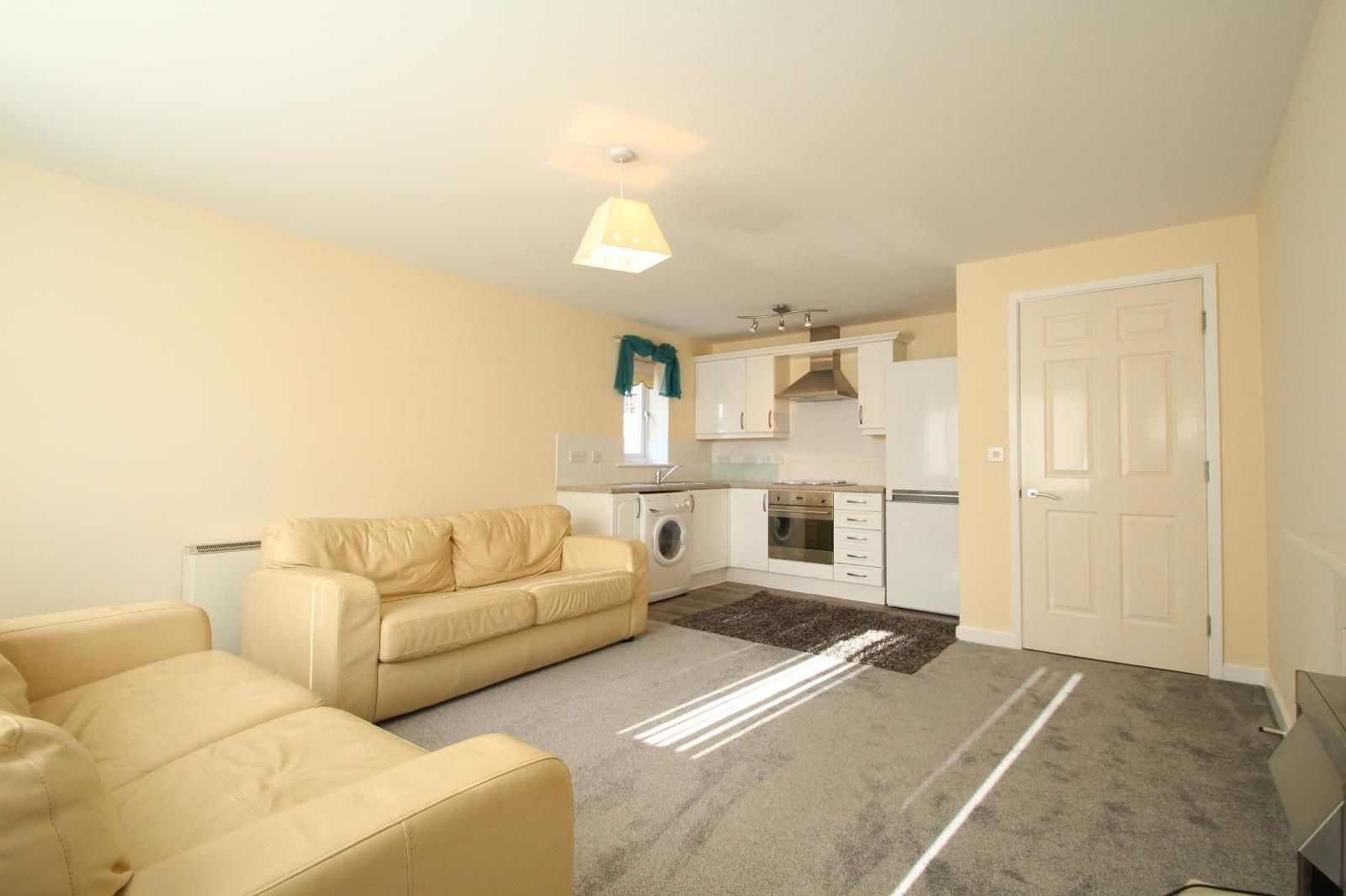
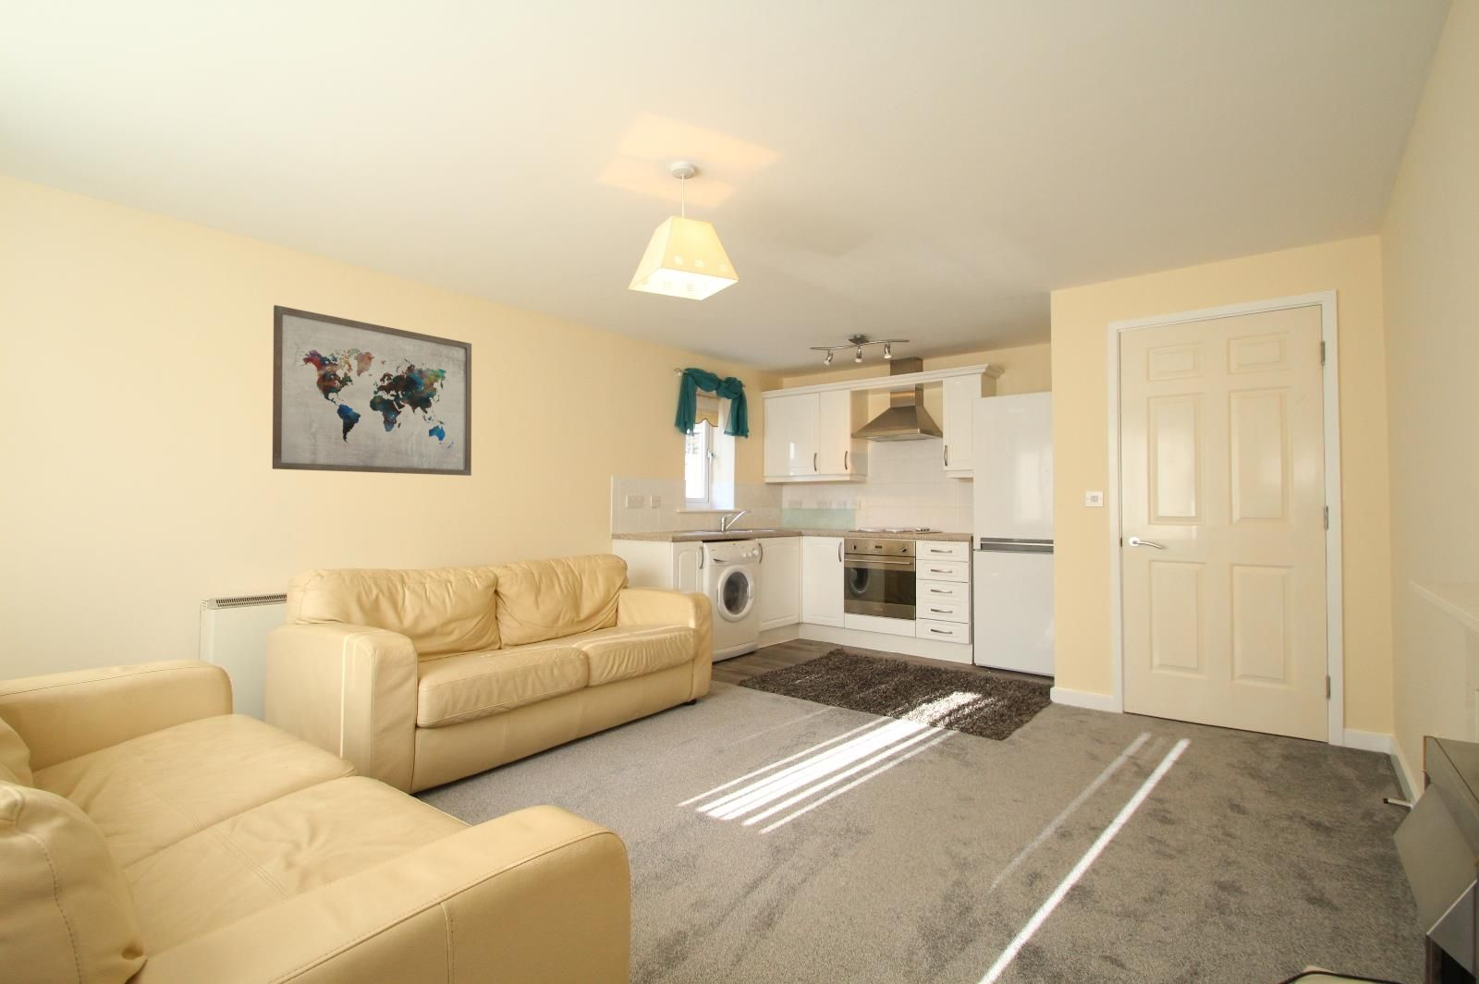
+ wall art (382, 399)
